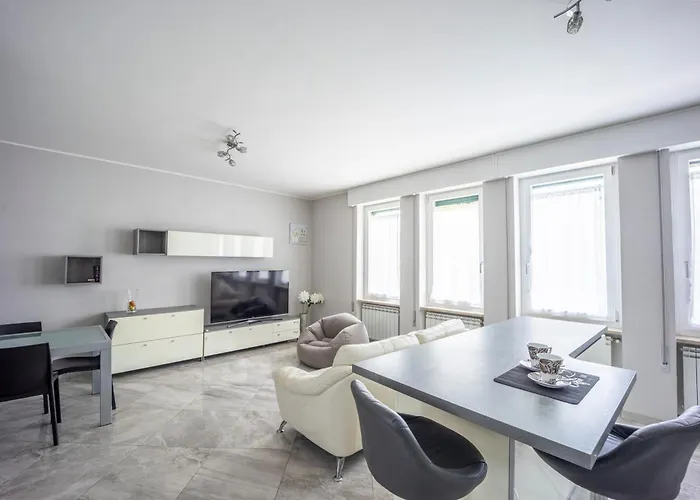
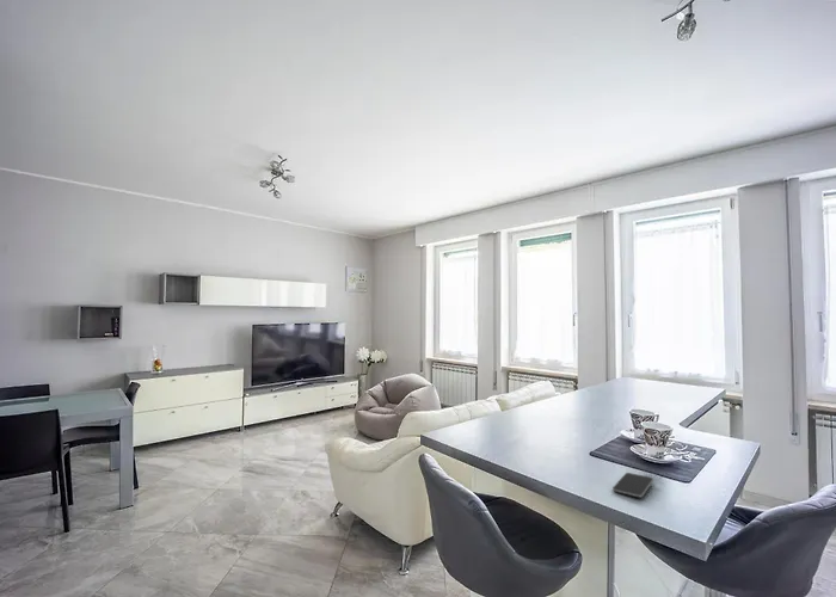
+ smartphone (633, 484)
